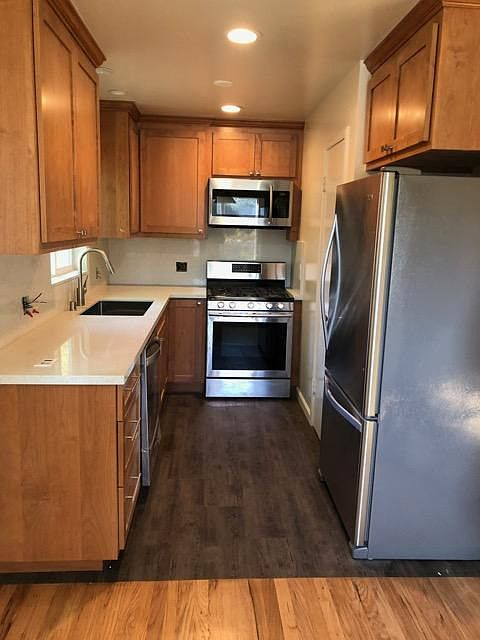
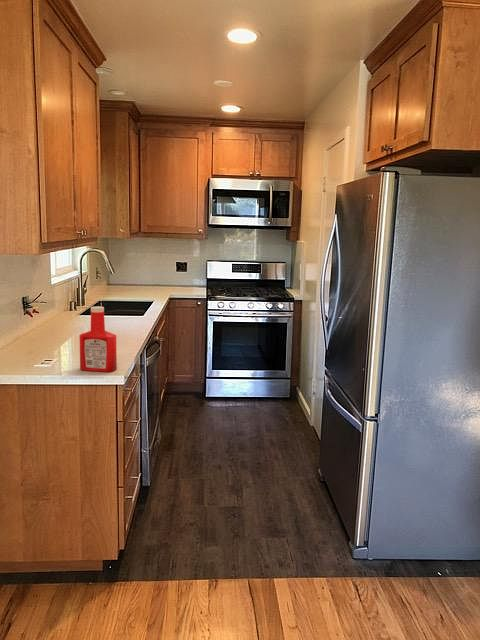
+ soap bottle (97, 338)
